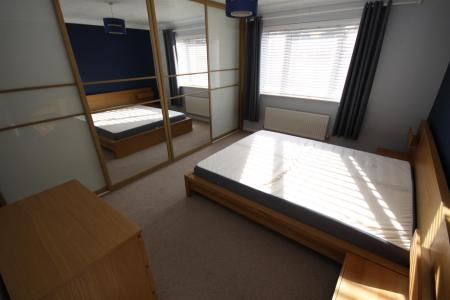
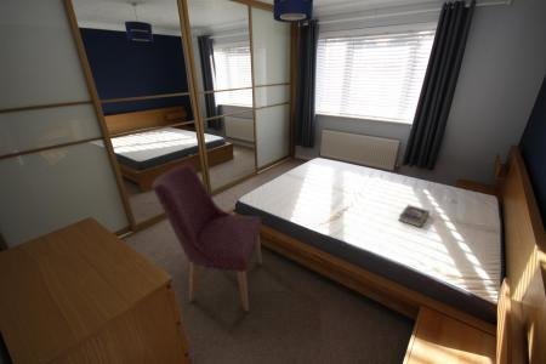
+ chair (211, 232)
+ book (414, 215)
